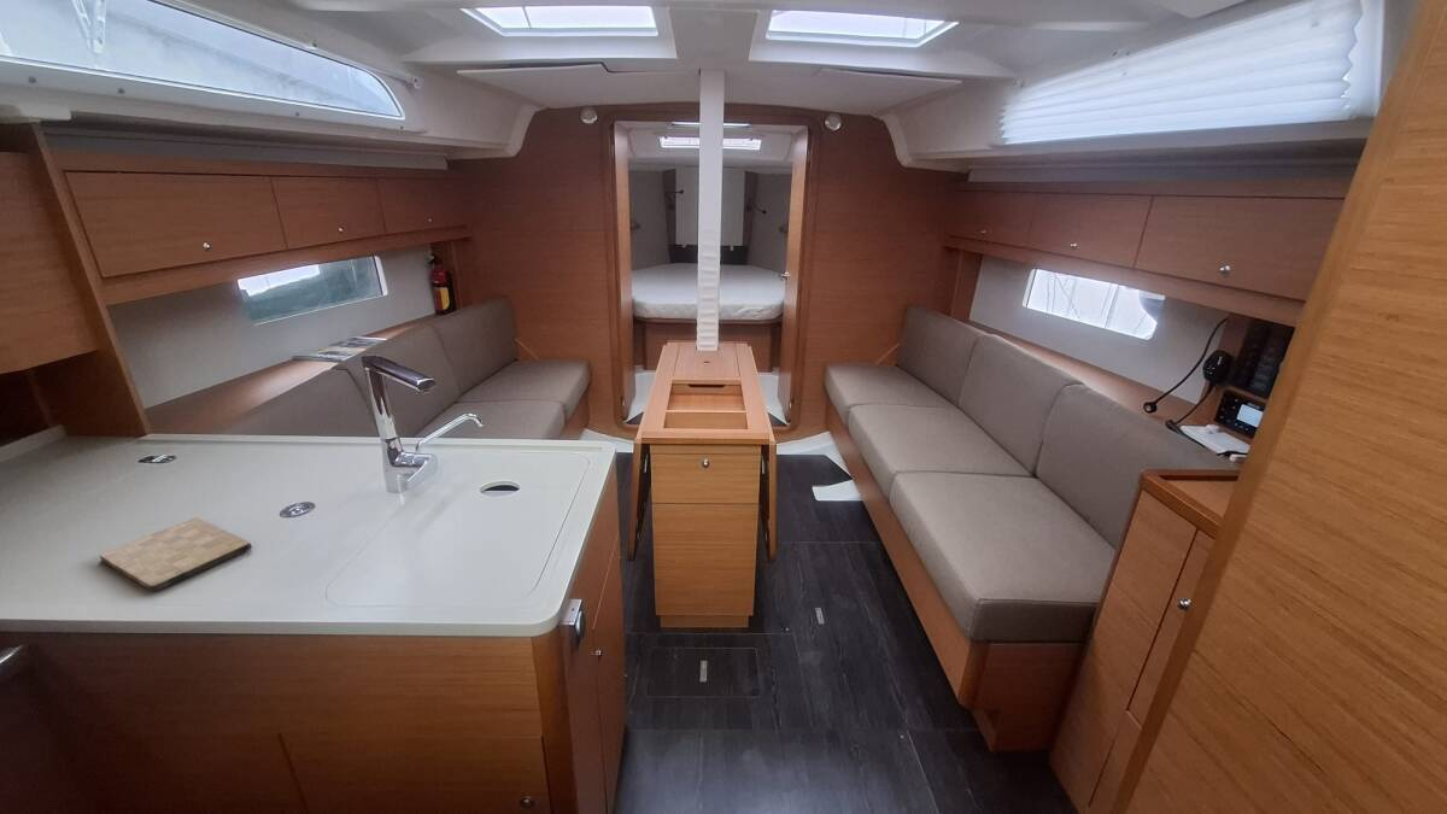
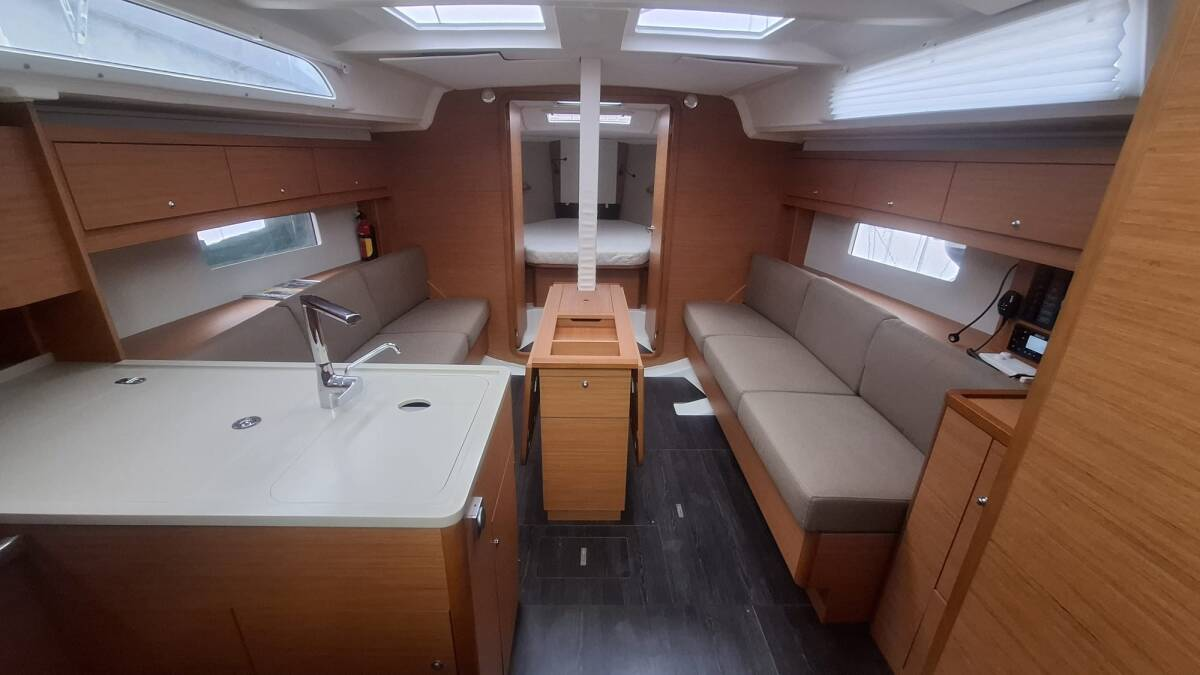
- cutting board (177, 550)
